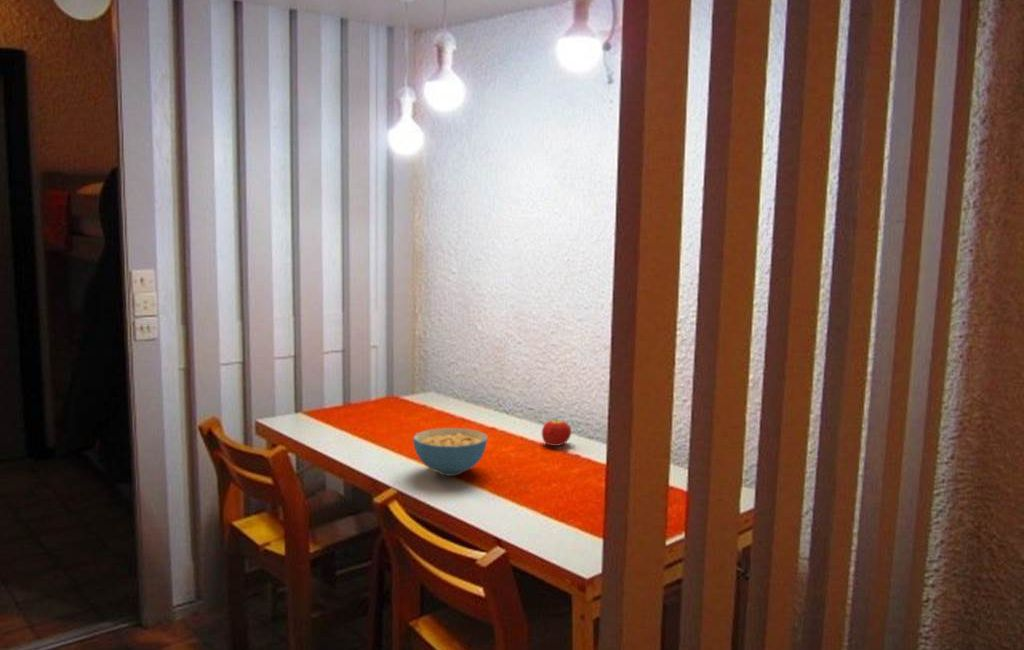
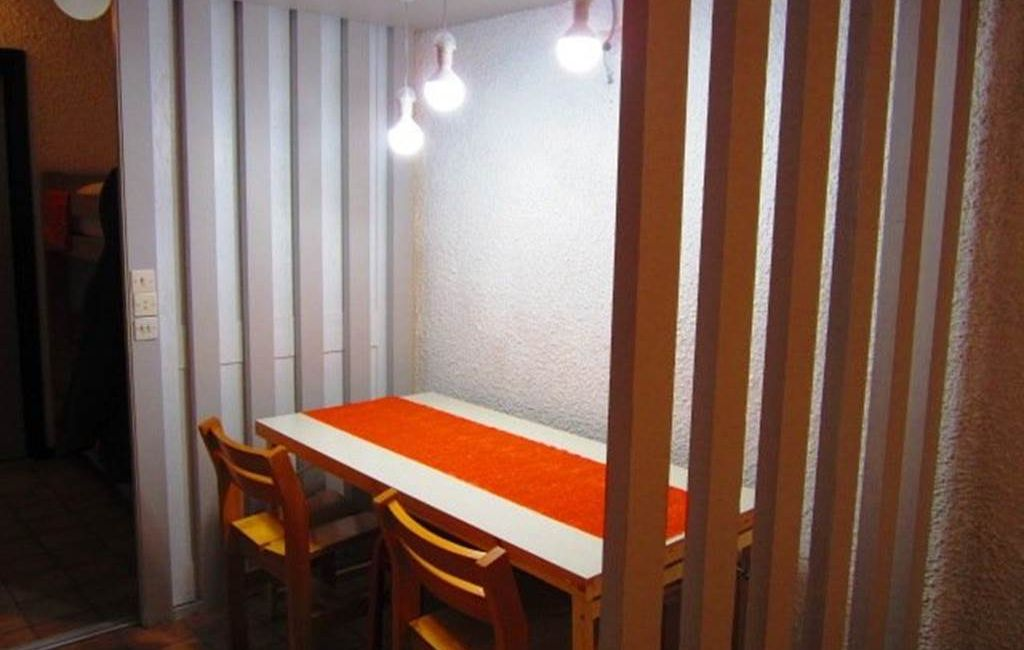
- fruit (555, 431)
- cereal bowl (450, 454)
